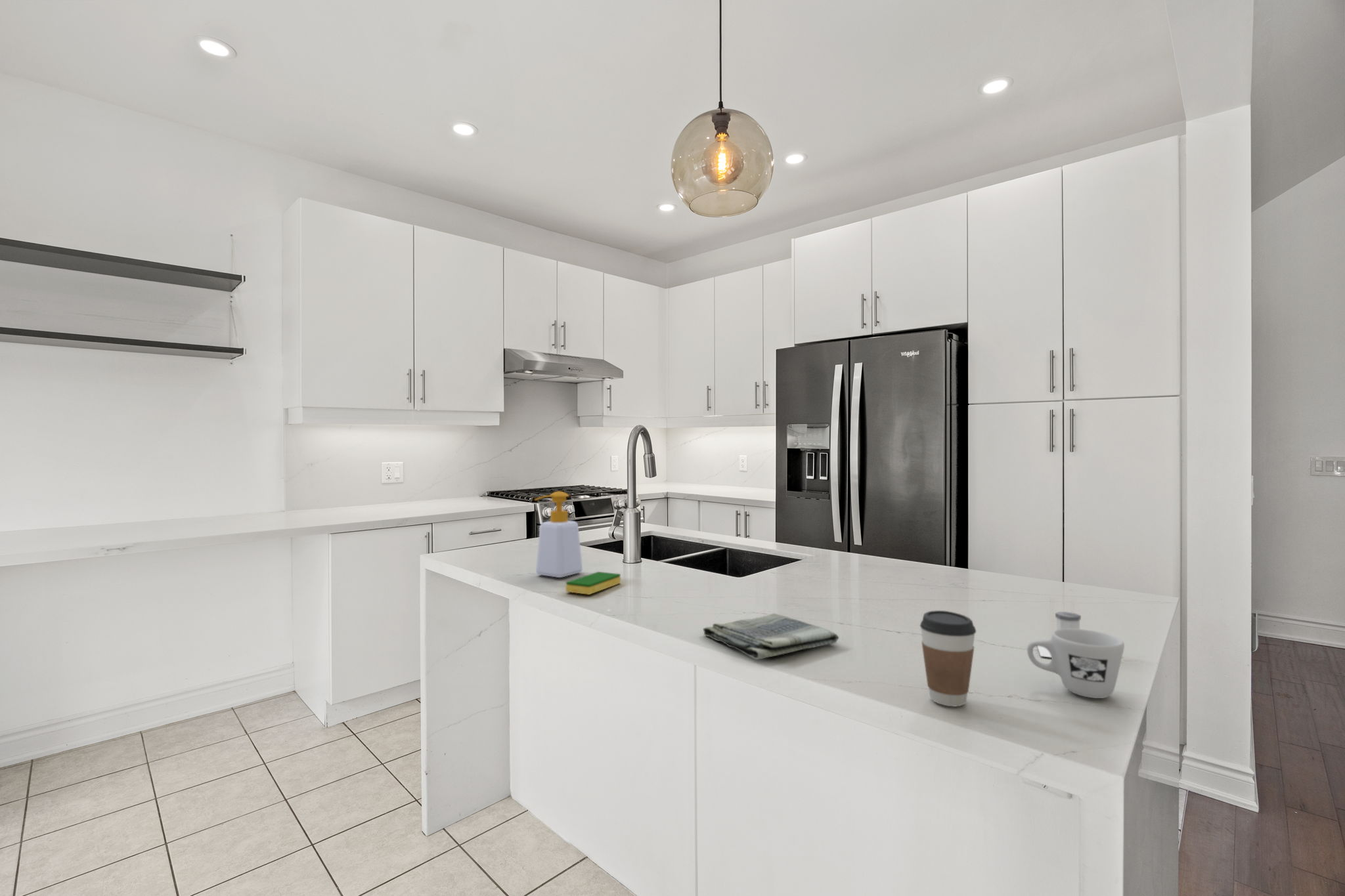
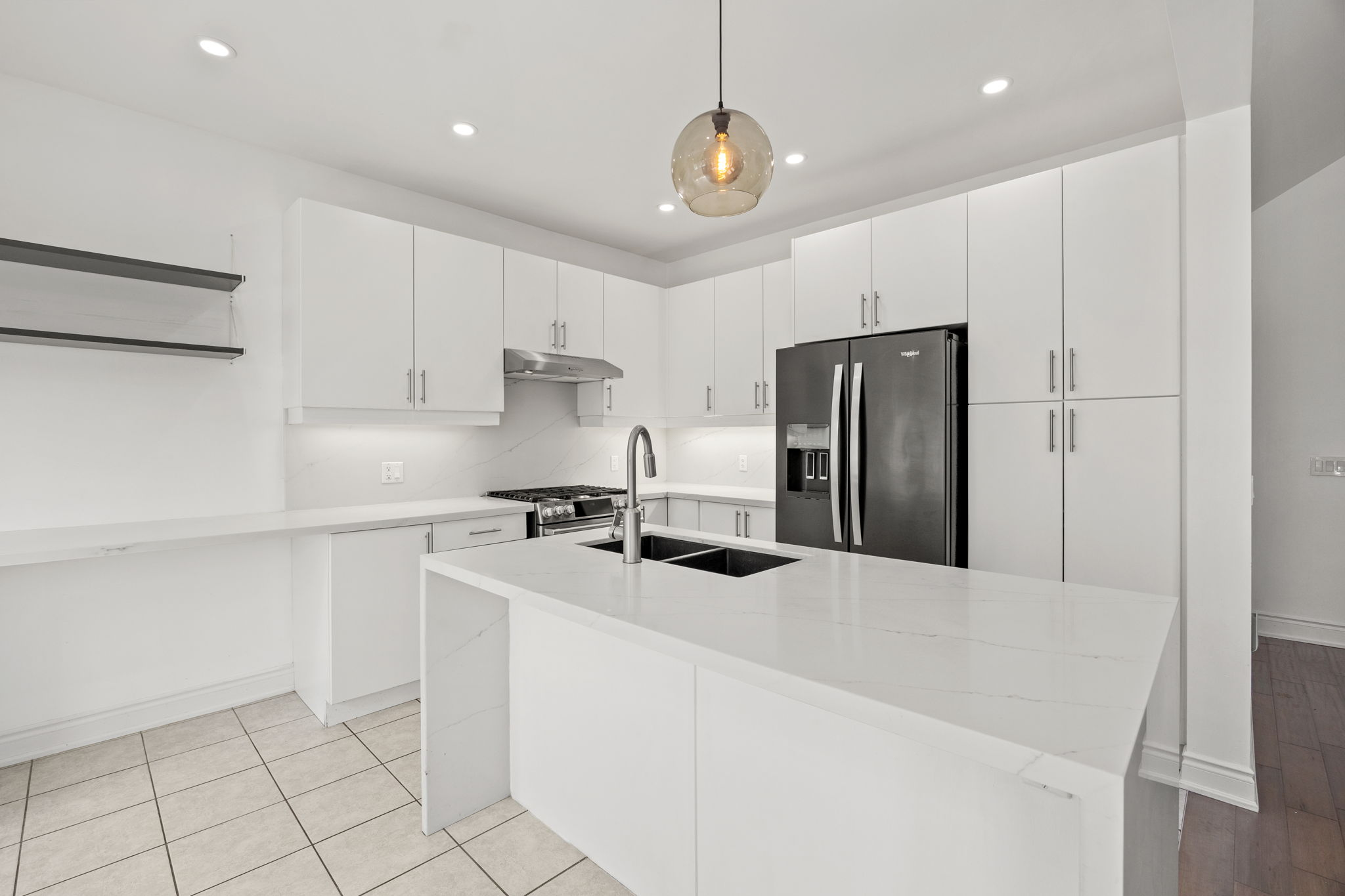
- coffee cup (948, 658)
- soap bottle (554, 534)
- mug (1074, 662)
- salt shaker (1068, 628)
- dish sponge (594, 582)
- dish towel (768, 631)
